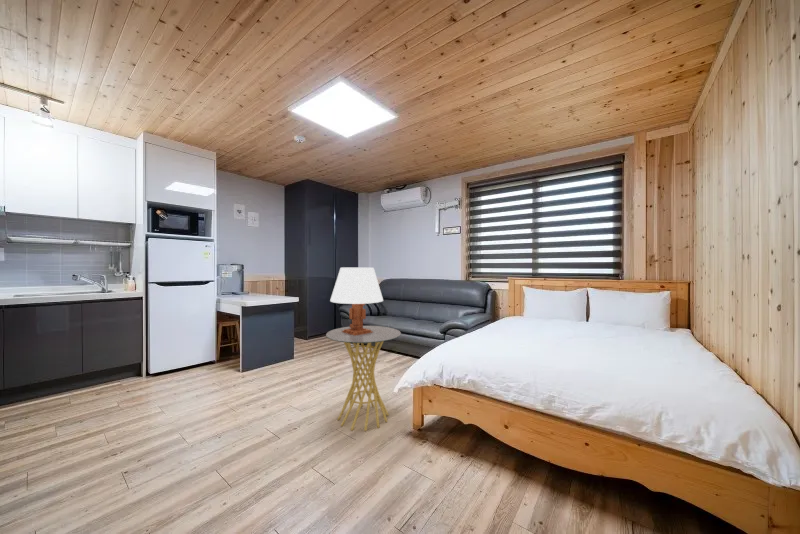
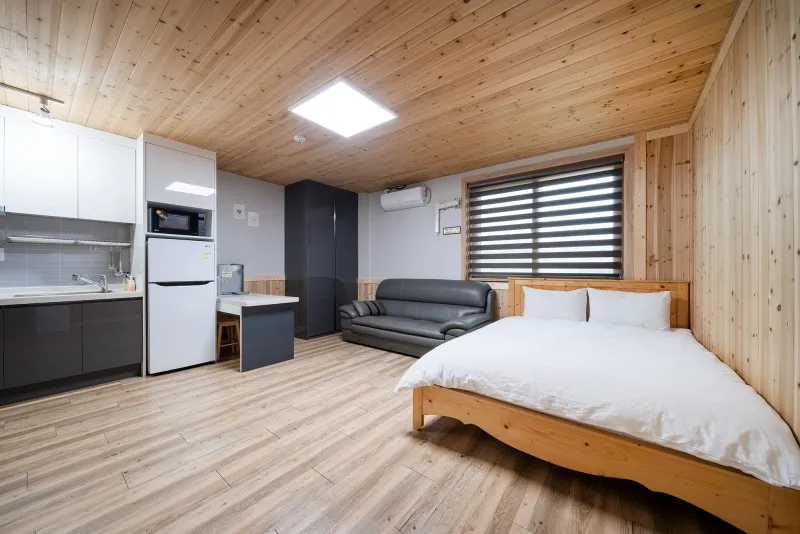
- side table (364, 375)
- table lamp (357, 299)
